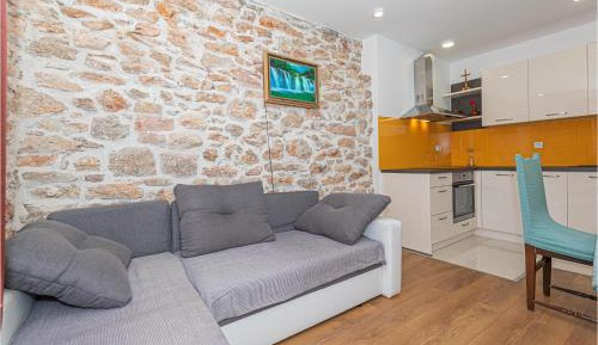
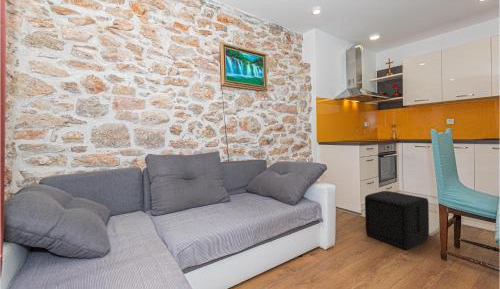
+ ottoman (399, 215)
